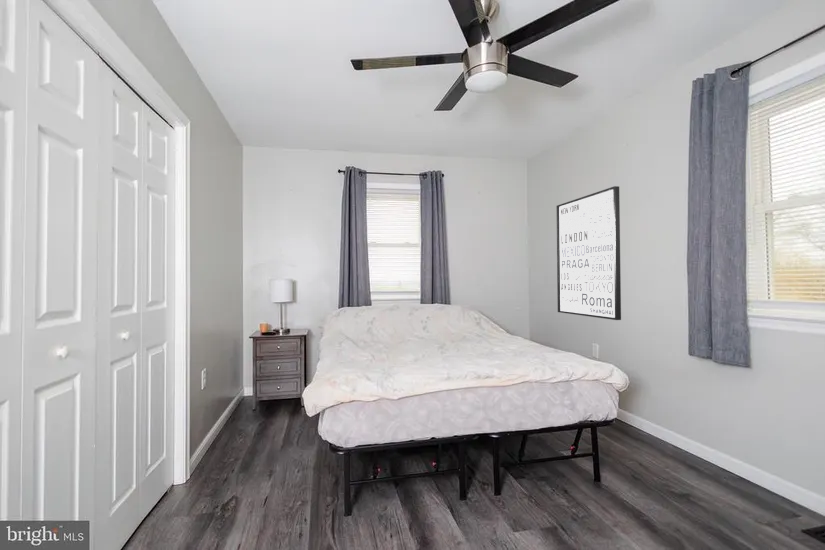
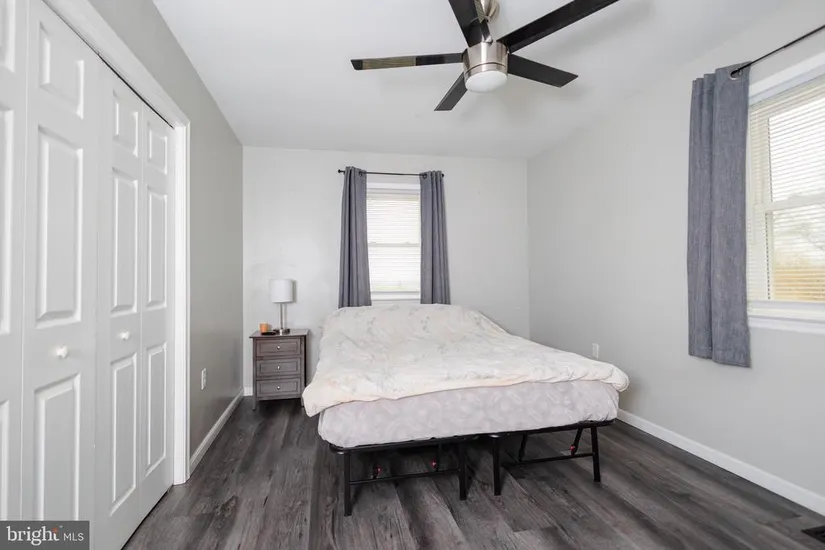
- wall art (585, 256)
